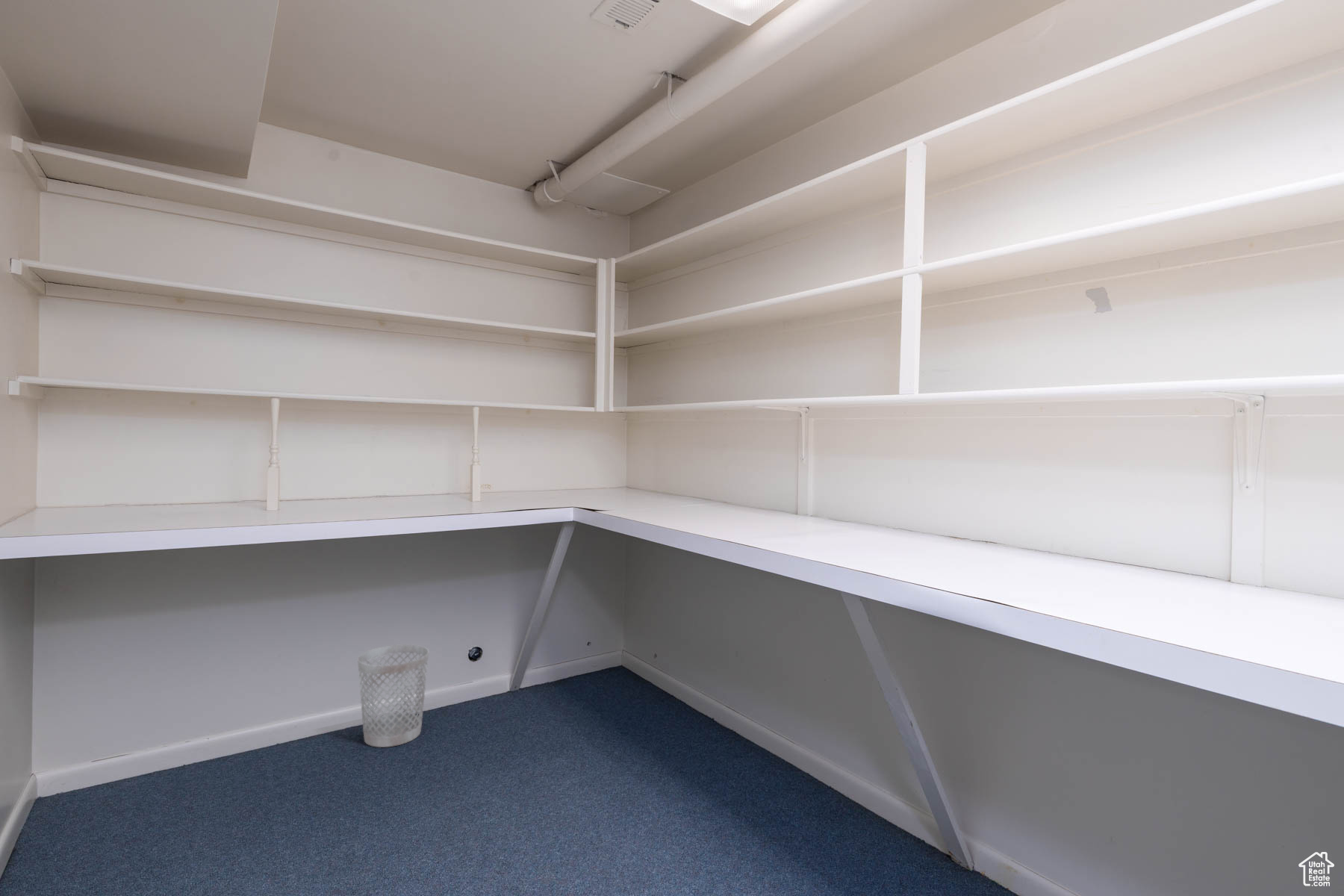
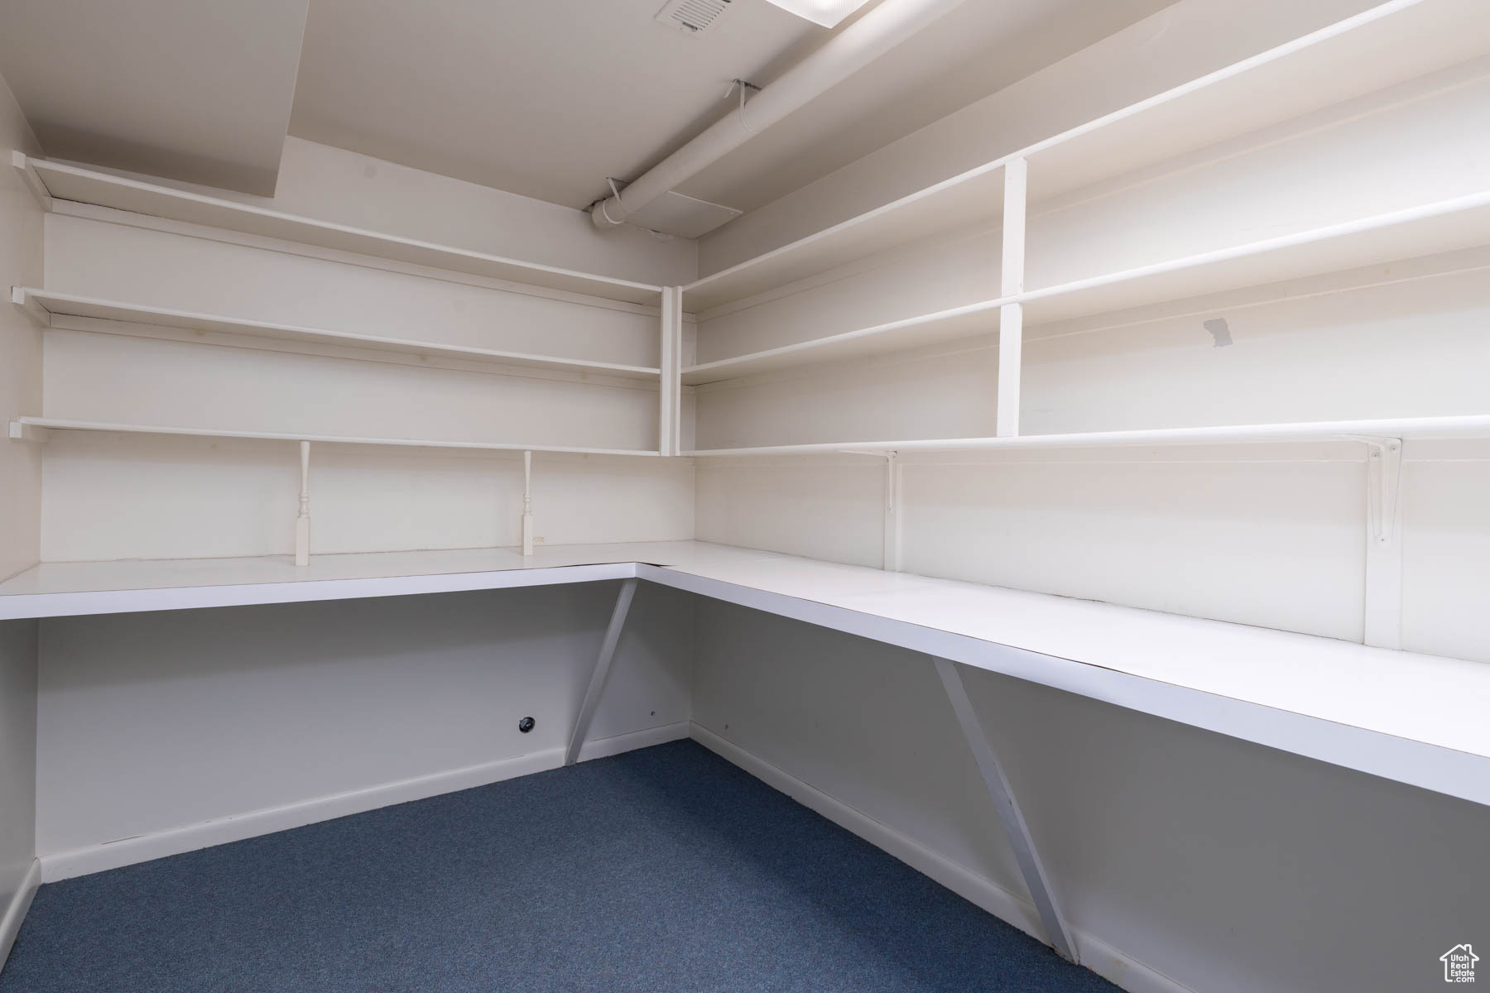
- wastebasket (393, 694)
